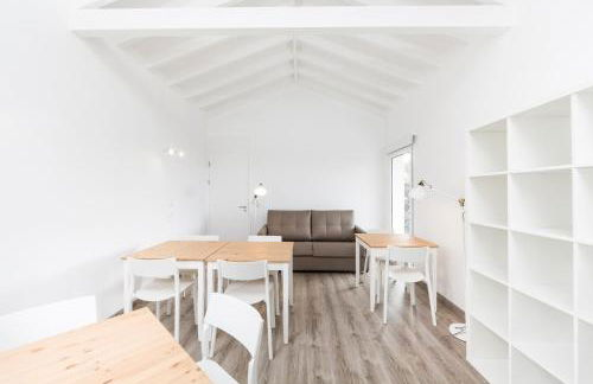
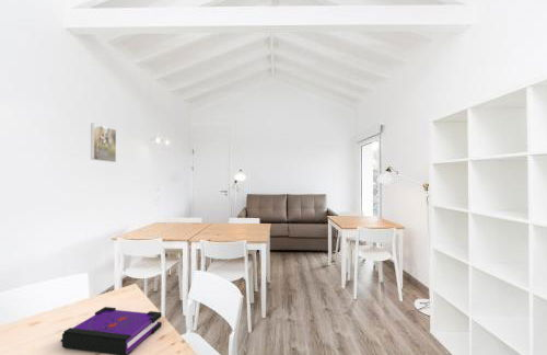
+ board game (109, 328)
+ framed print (104, 144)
